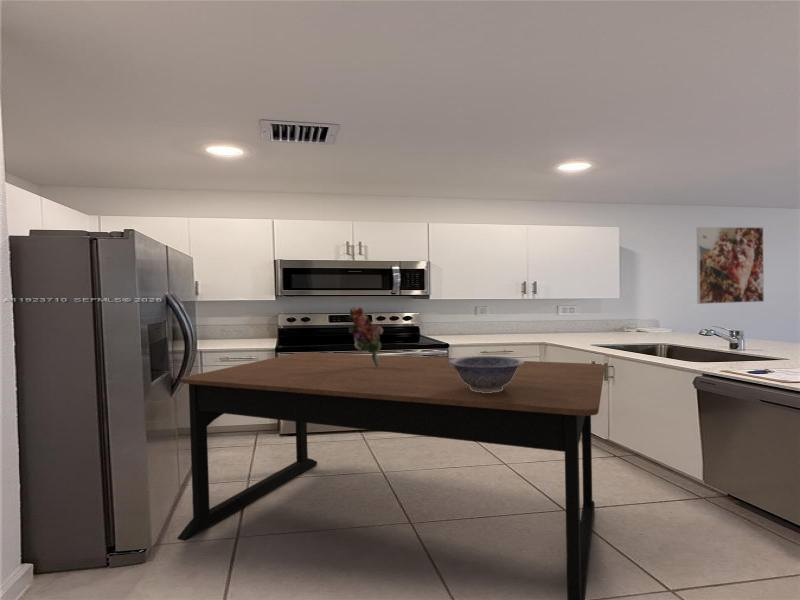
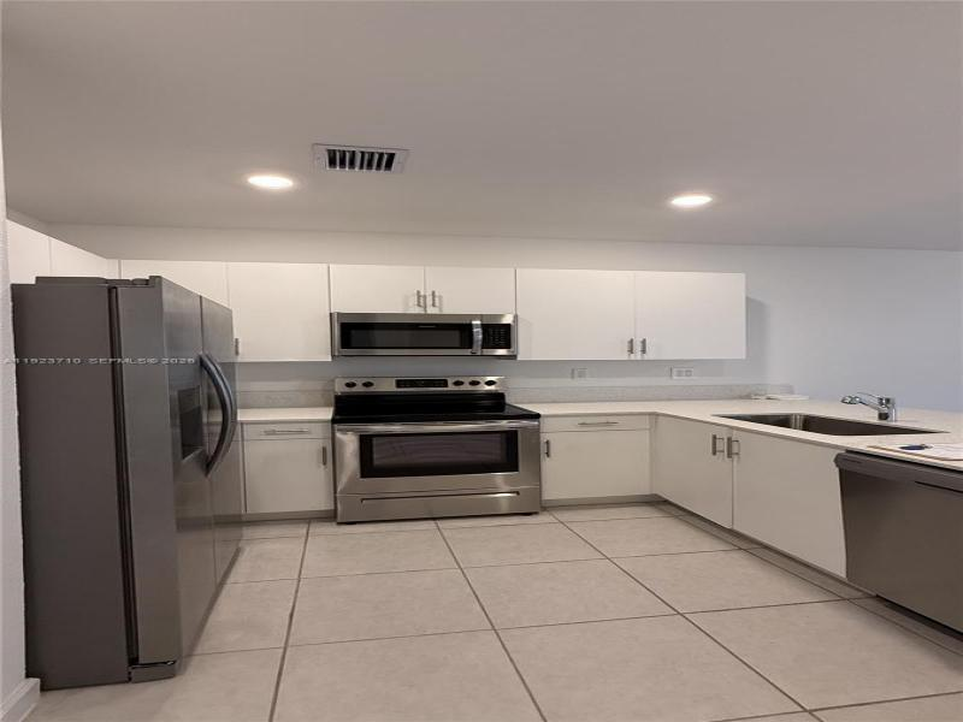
- dining table (401, 433)
- decorative bowl (486, 374)
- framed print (730, 265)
- bouquet (367, 336)
